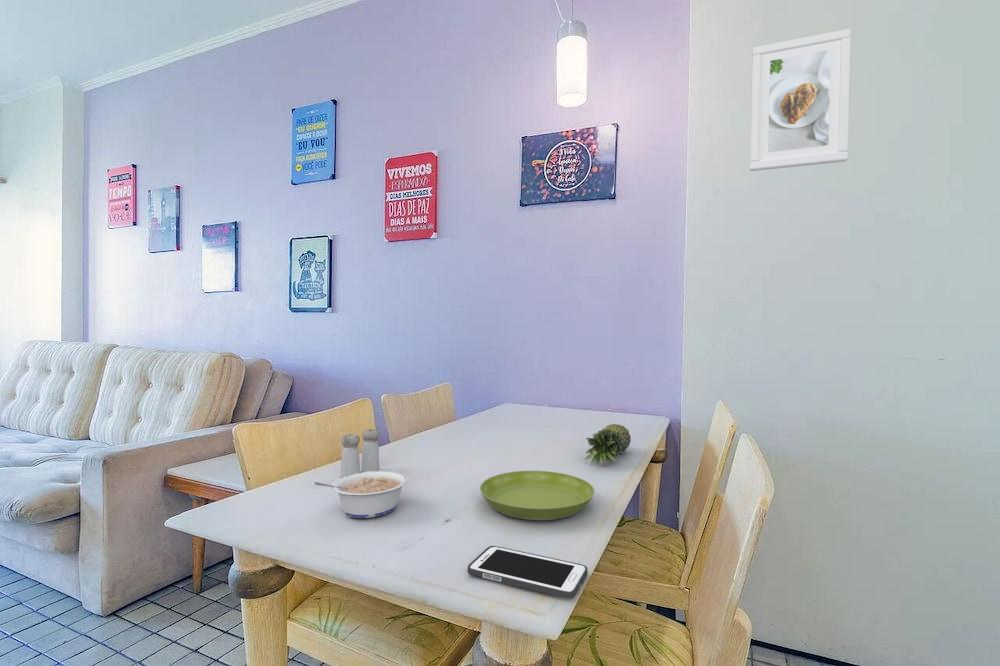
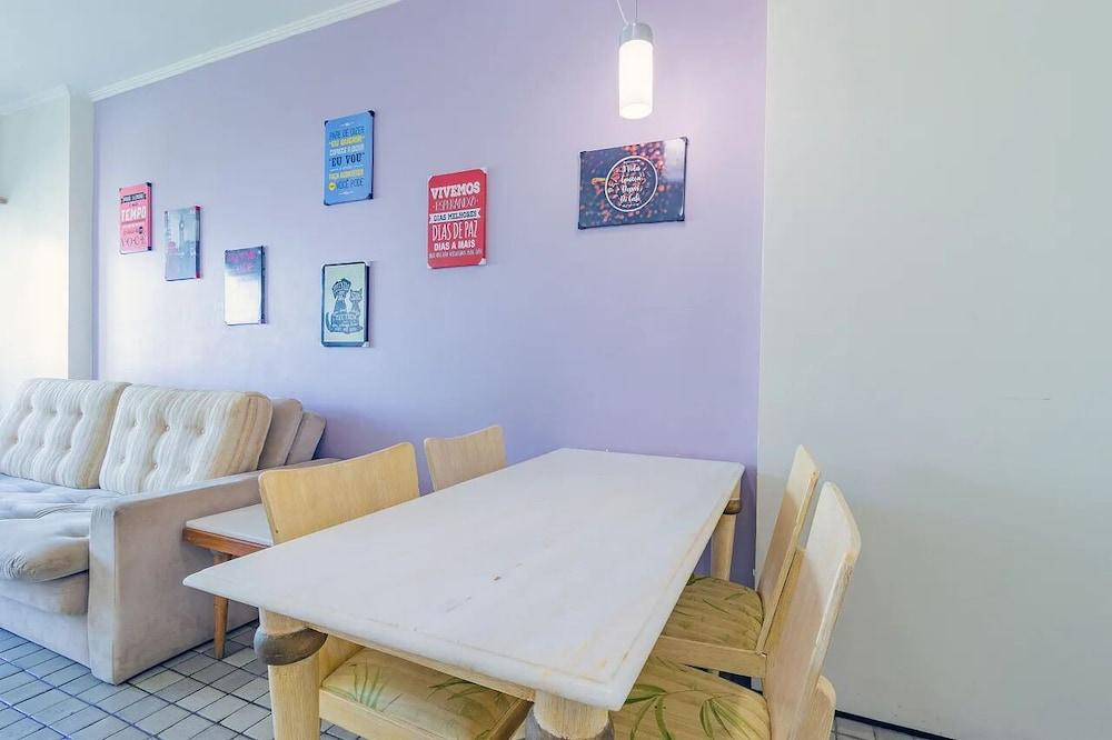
- saucer (536, 495)
- salt and pepper shaker (362, 453)
- cell phone (527, 570)
- legume (368, 493)
- fruit (607, 441)
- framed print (798, 102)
